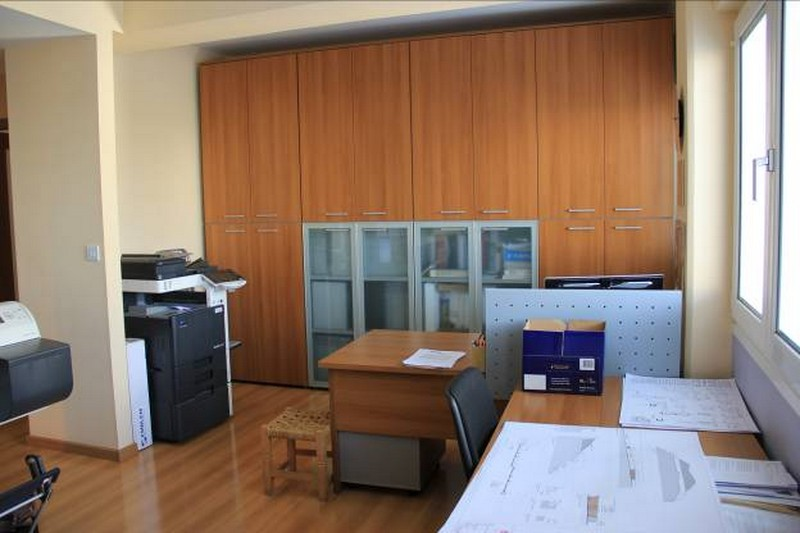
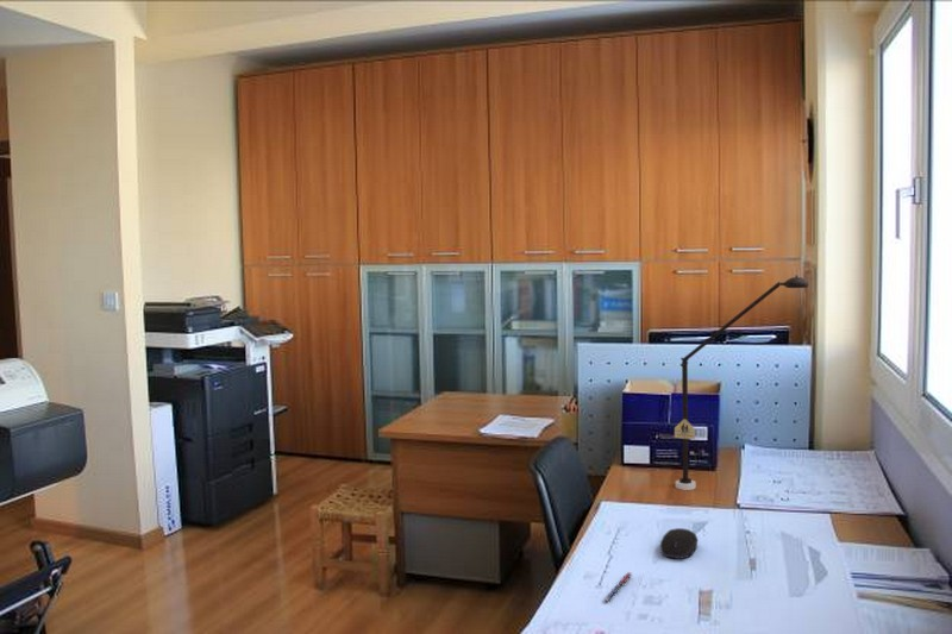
+ desk lamp (687, 384)
+ computer mouse (678, 541)
+ pen (618, 585)
